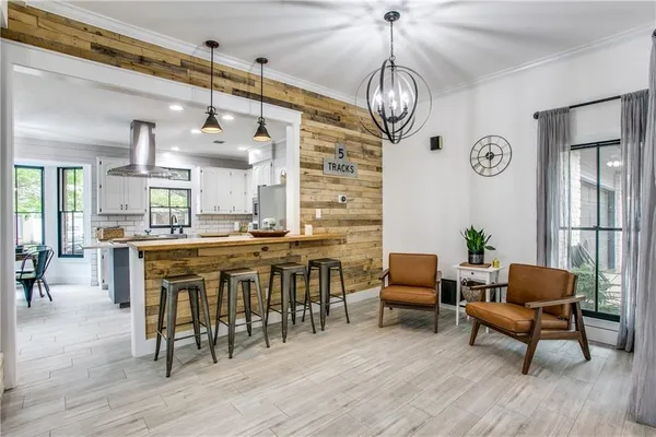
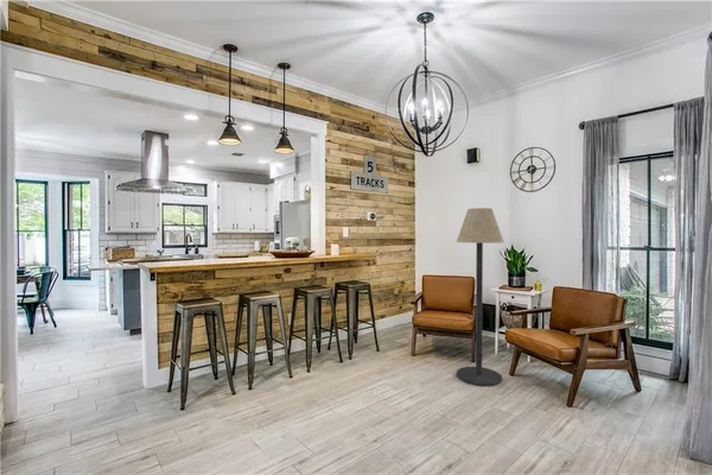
+ floor lamp (478, 292)
